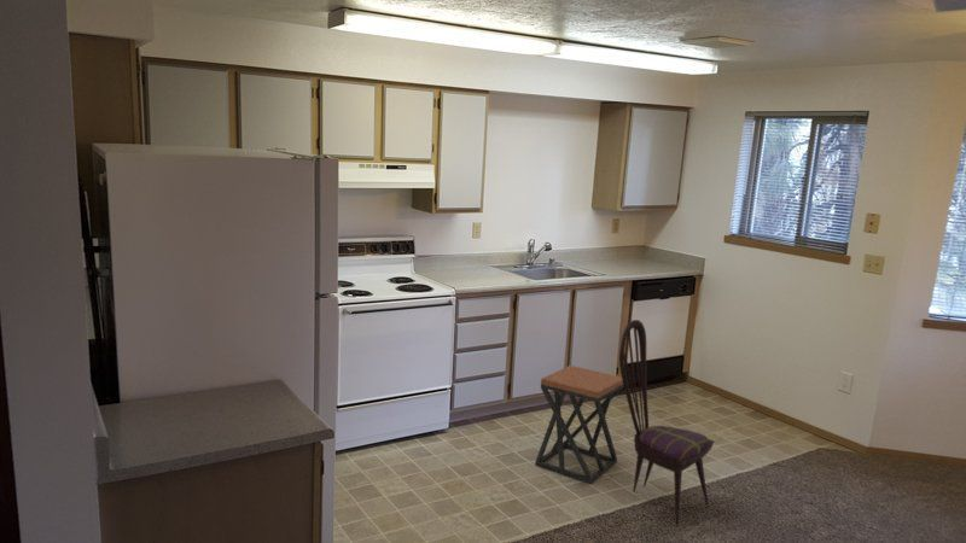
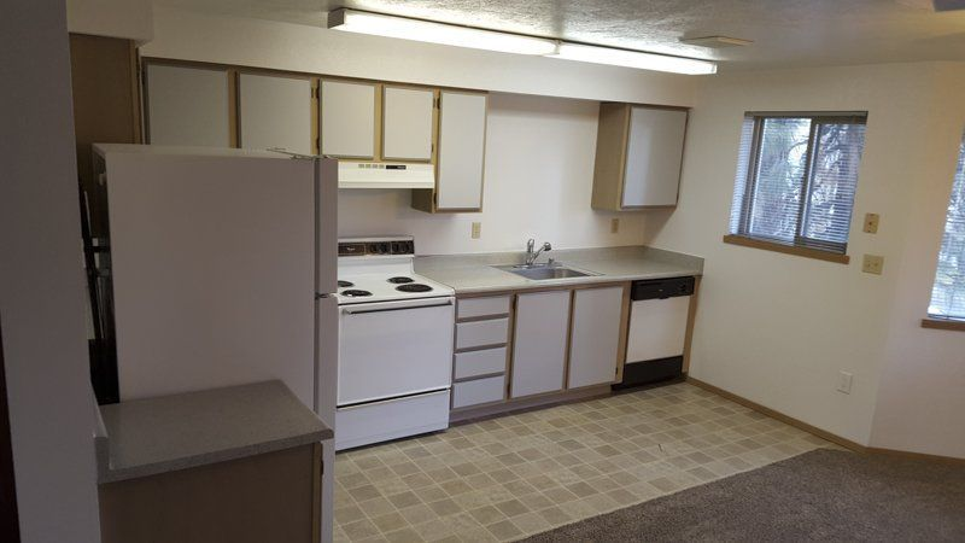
- dining chair (663, 426)
- stool (580, 420)
